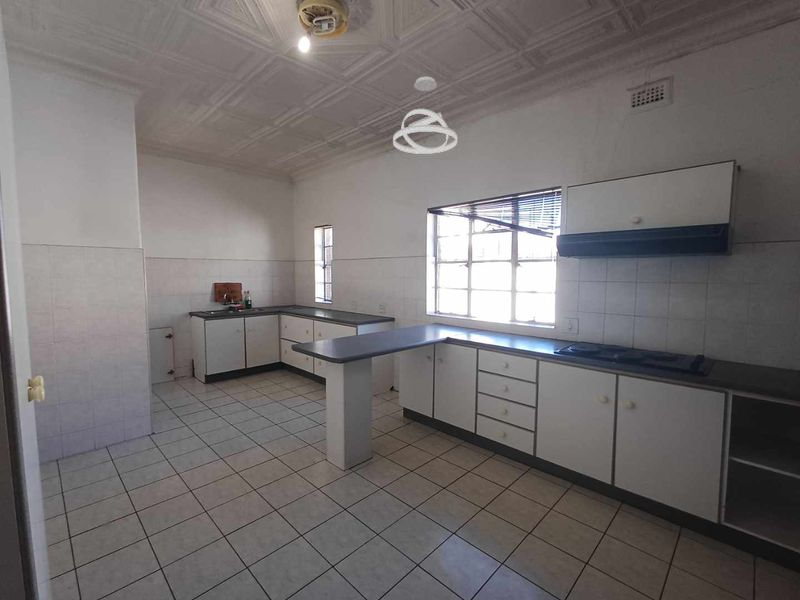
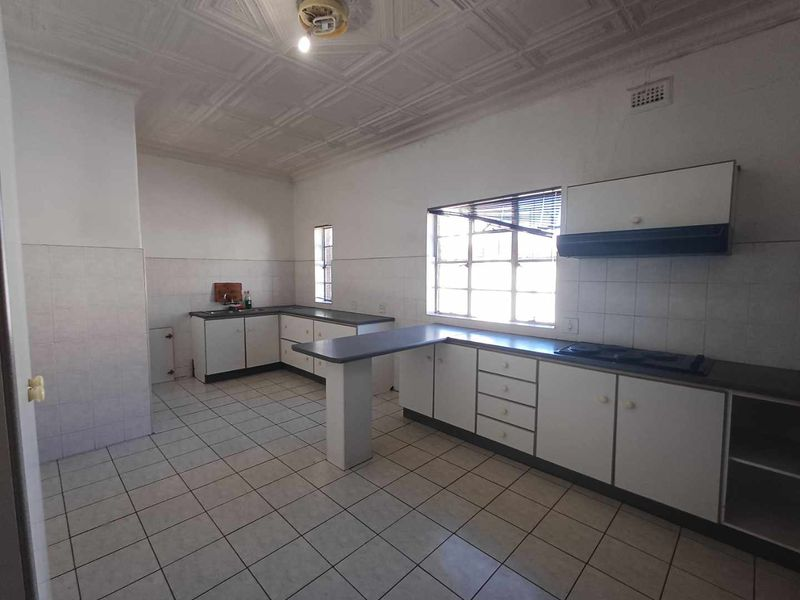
- pendant light (425, 113)
